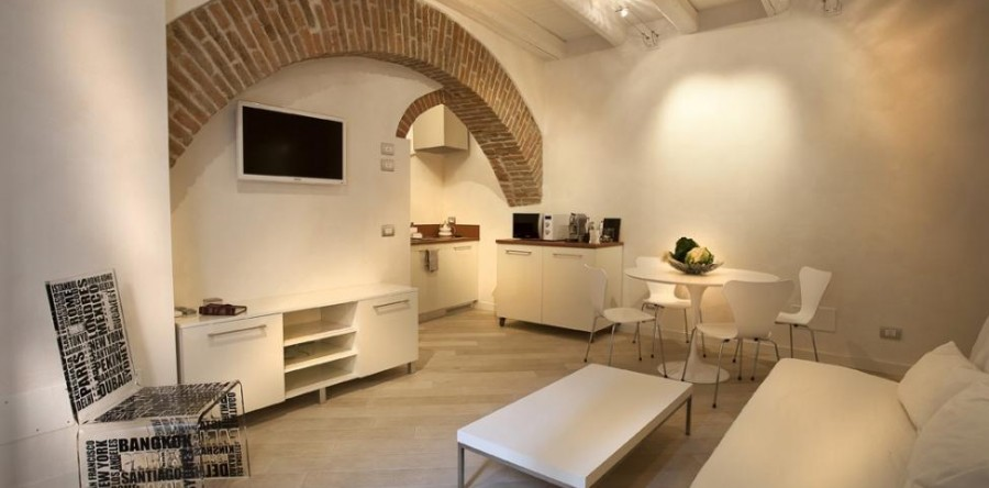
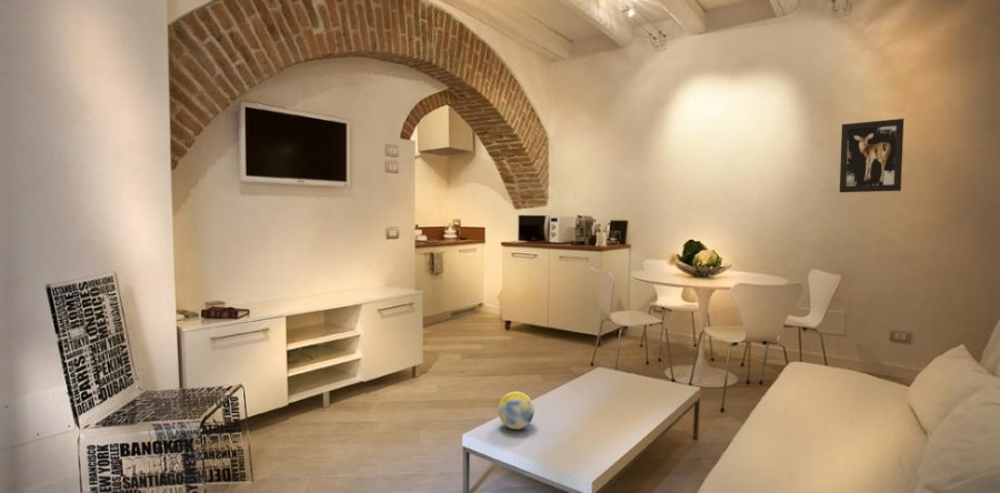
+ wall art (870, 157)
+ decorative ball (516, 410)
